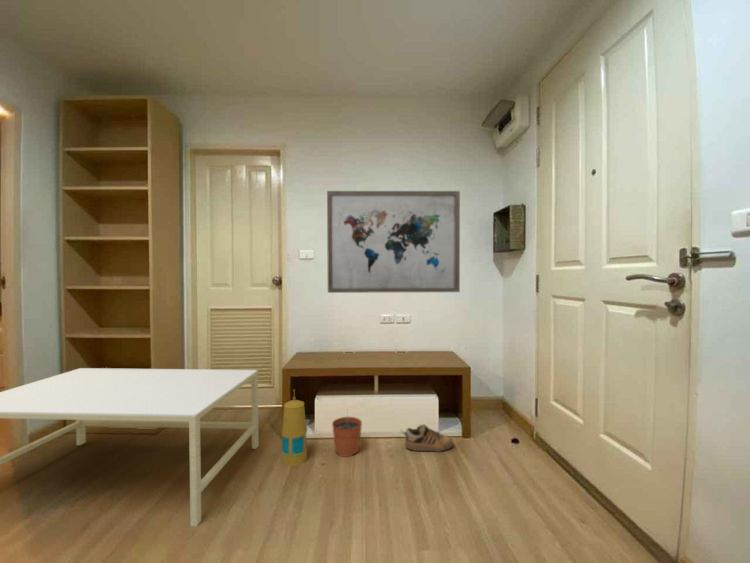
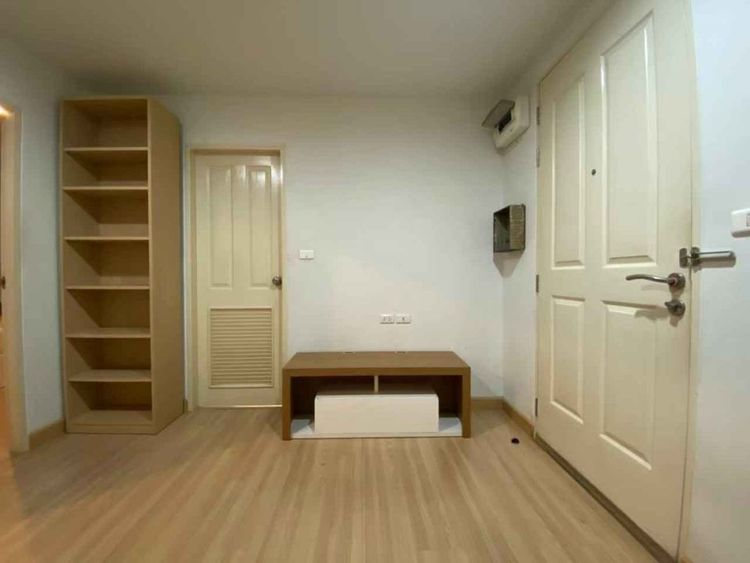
- lantern (294, 424)
- wall art (393, 241)
- shoe (426, 436)
- coffee table (126, 426)
- plant pot (347, 429)
